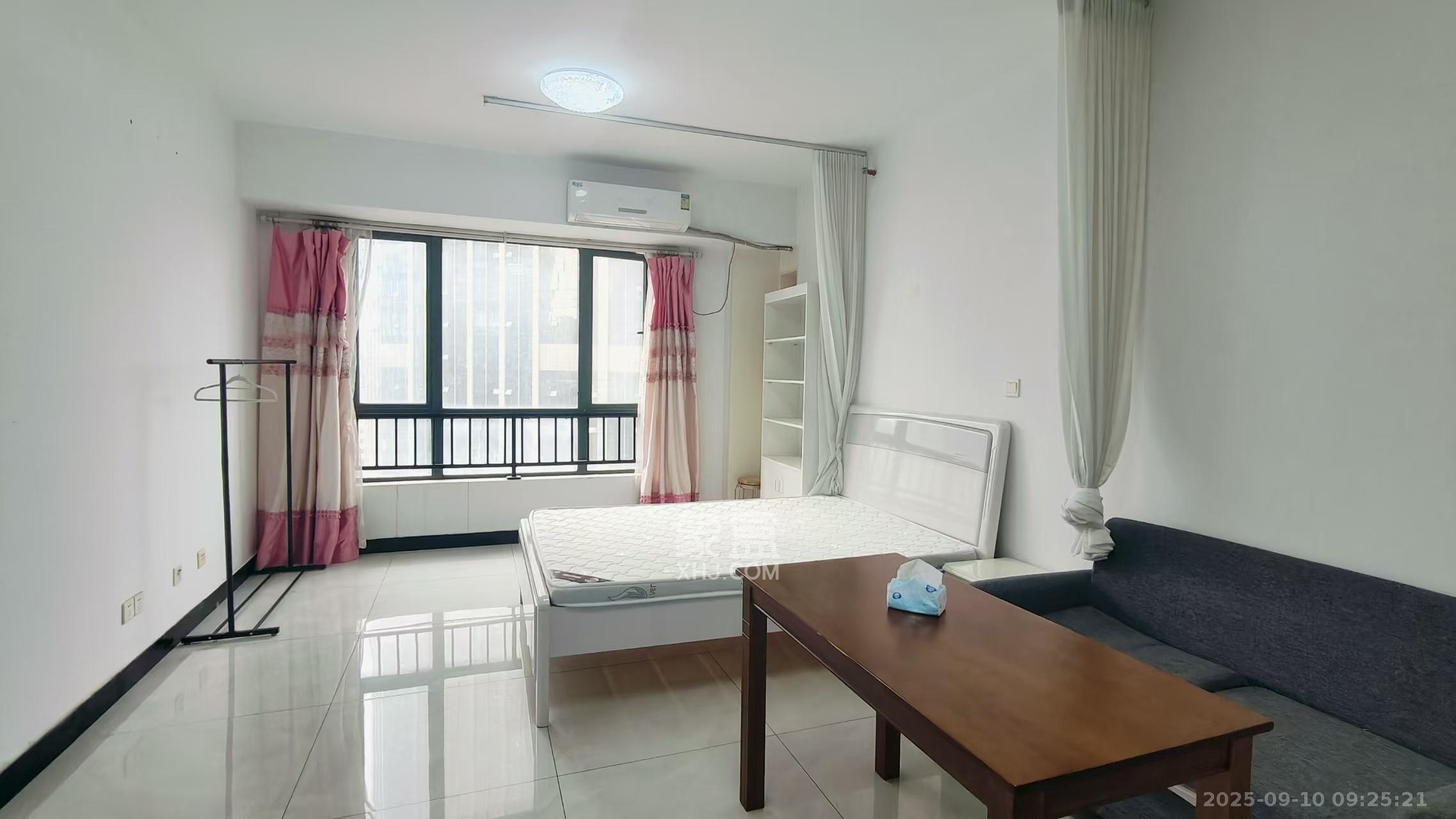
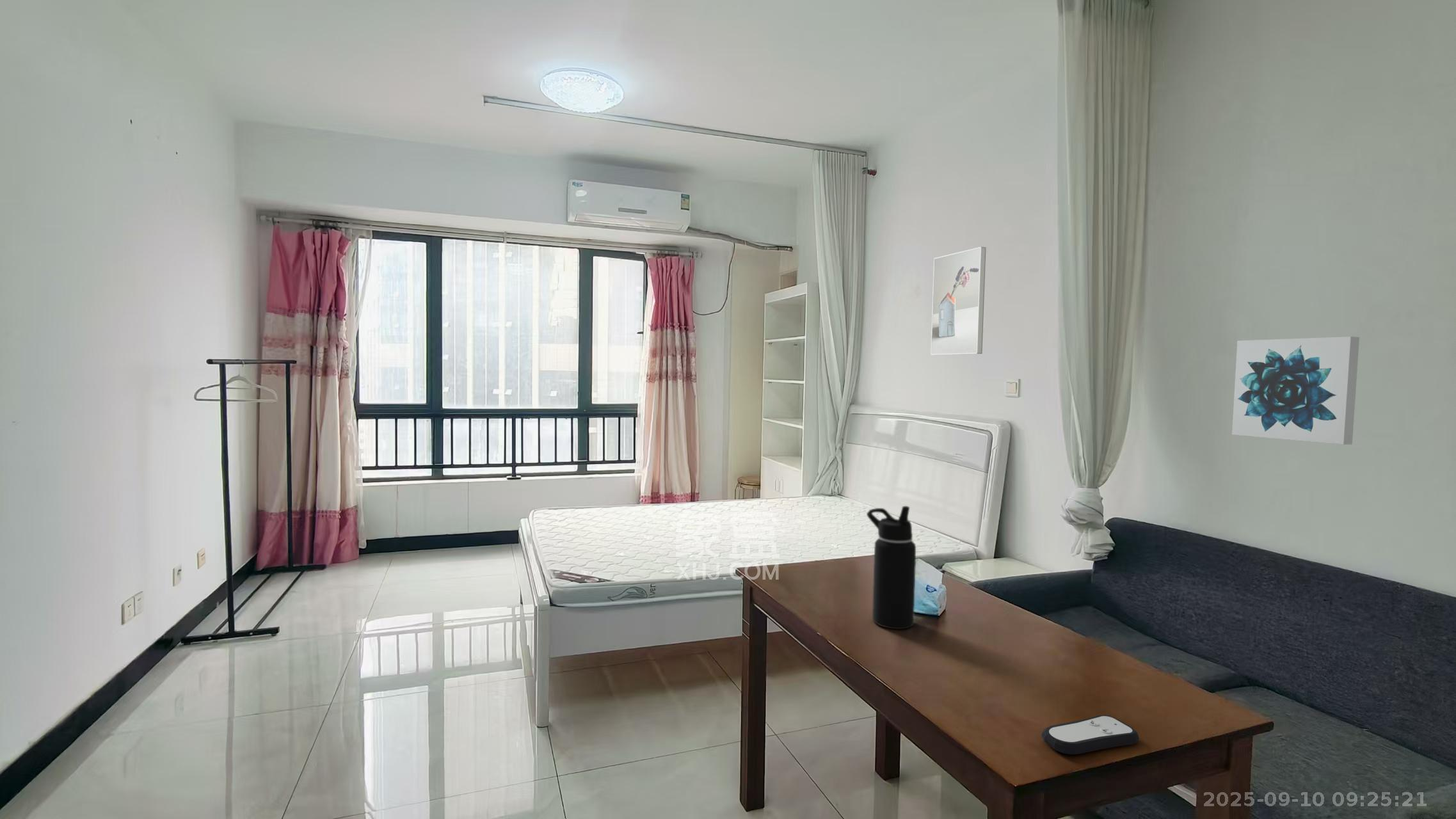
+ wall art (1291, 389)
+ remote control (1088, 734)
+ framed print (957, 304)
+ water bottle (890, 562)
